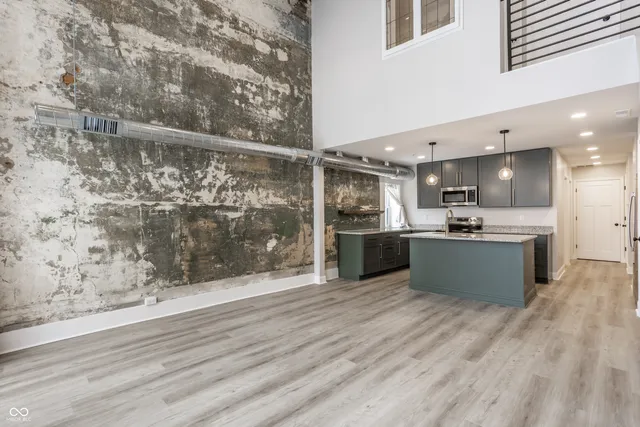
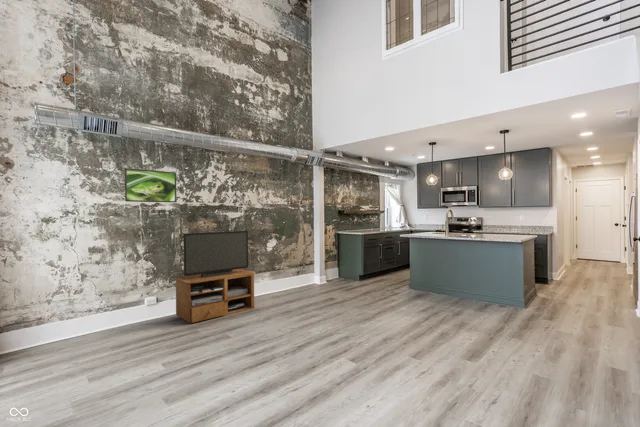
+ tv stand (216, 271)
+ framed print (151, 186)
